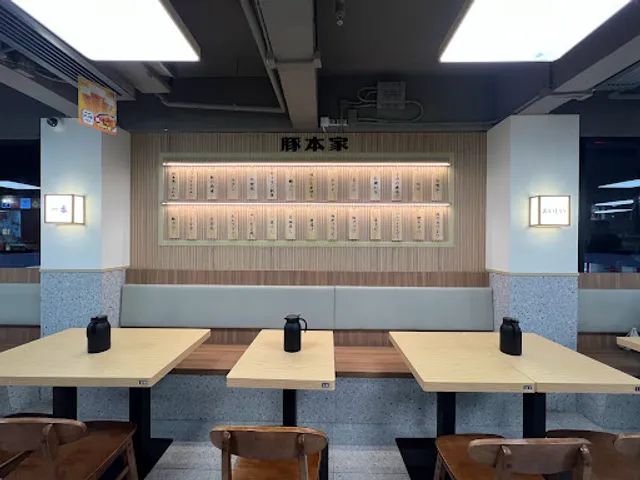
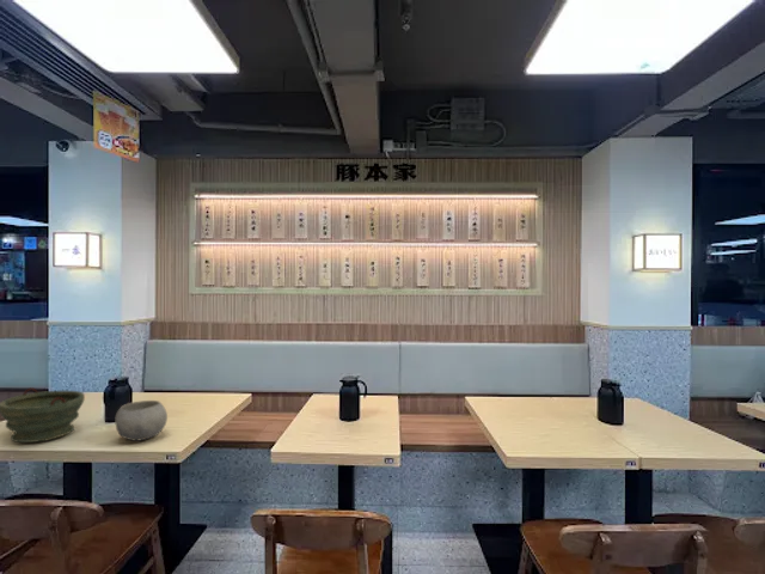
+ bowl (43, 414)
+ bowl (141, 421)
